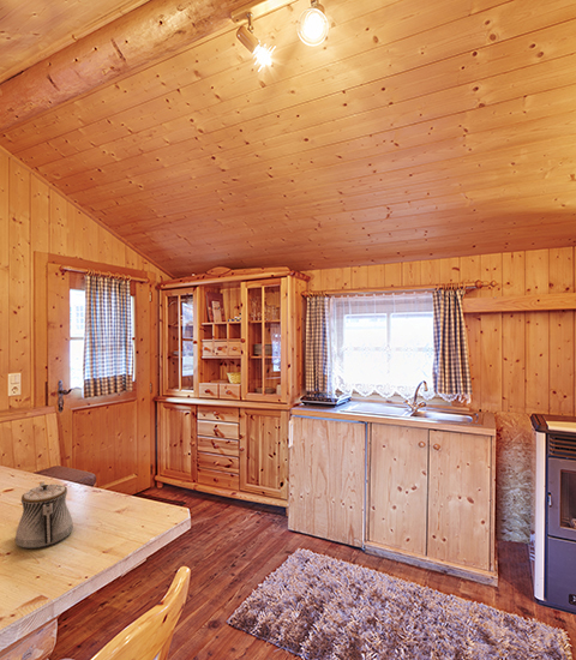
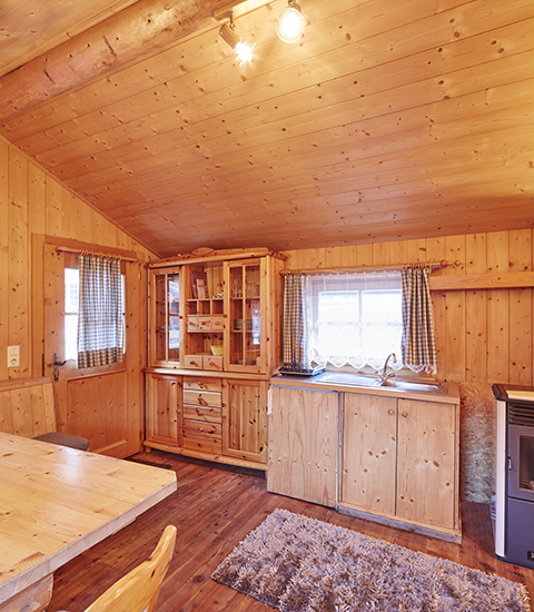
- teapot (44, 510)
